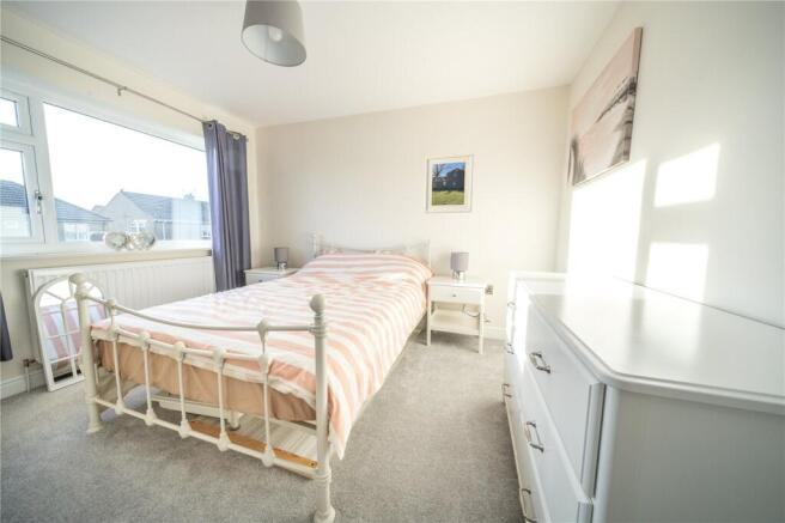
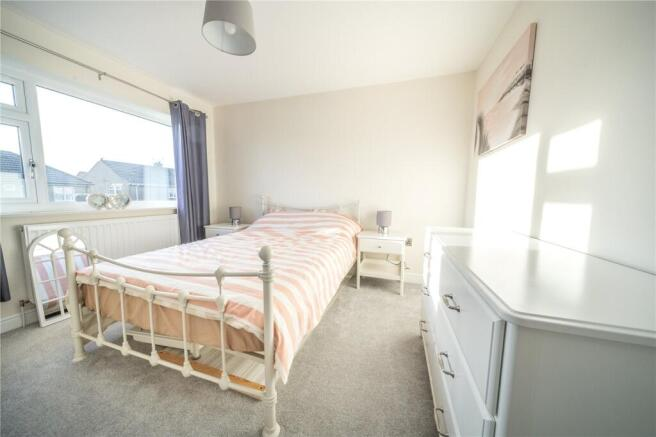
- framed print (448, 184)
